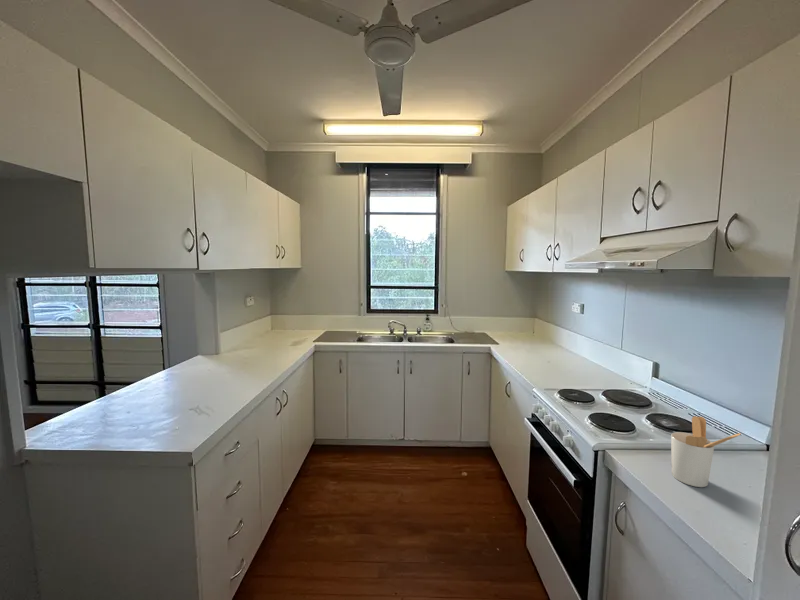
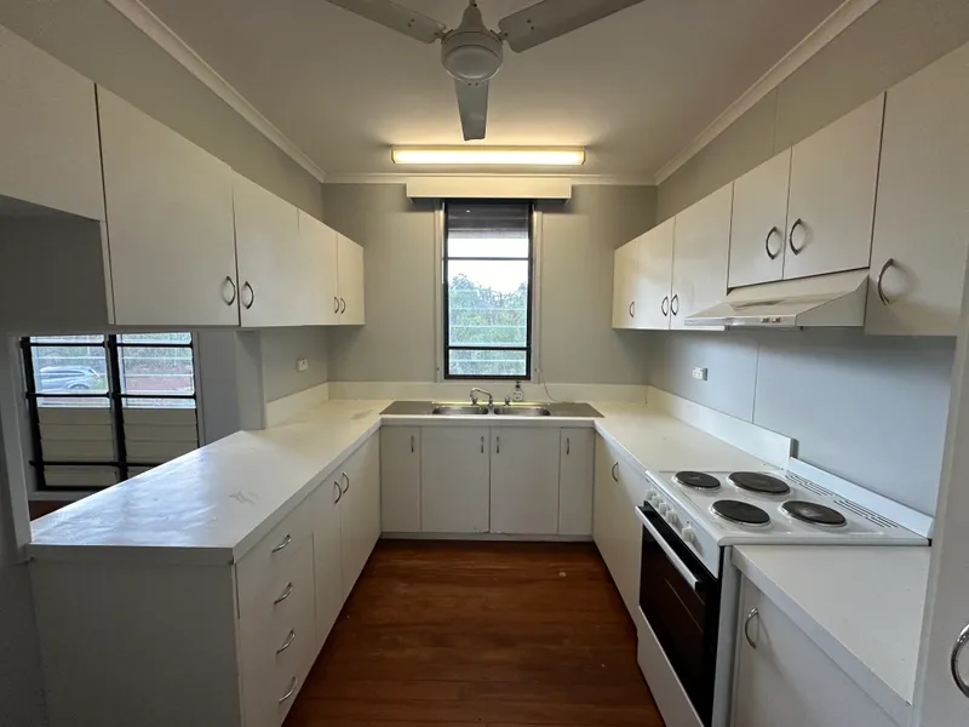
- utensil holder (702, 453)
